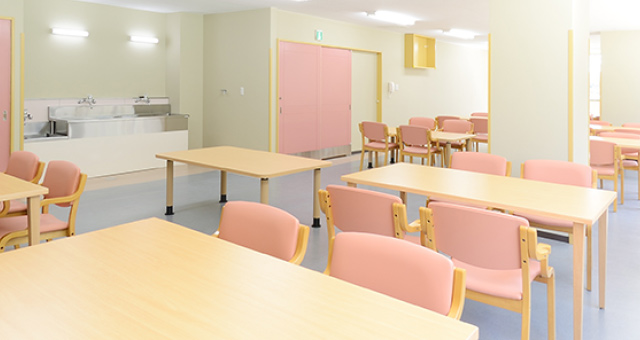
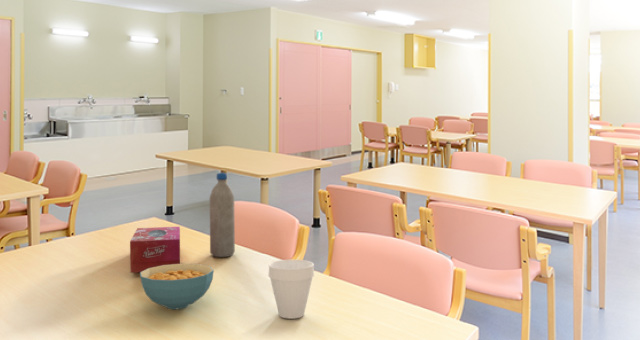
+ water bottle (222, 214)
+ tissue box (157, 247)
+ cup (291, 289)
+ cereal bowl (177, 288)
